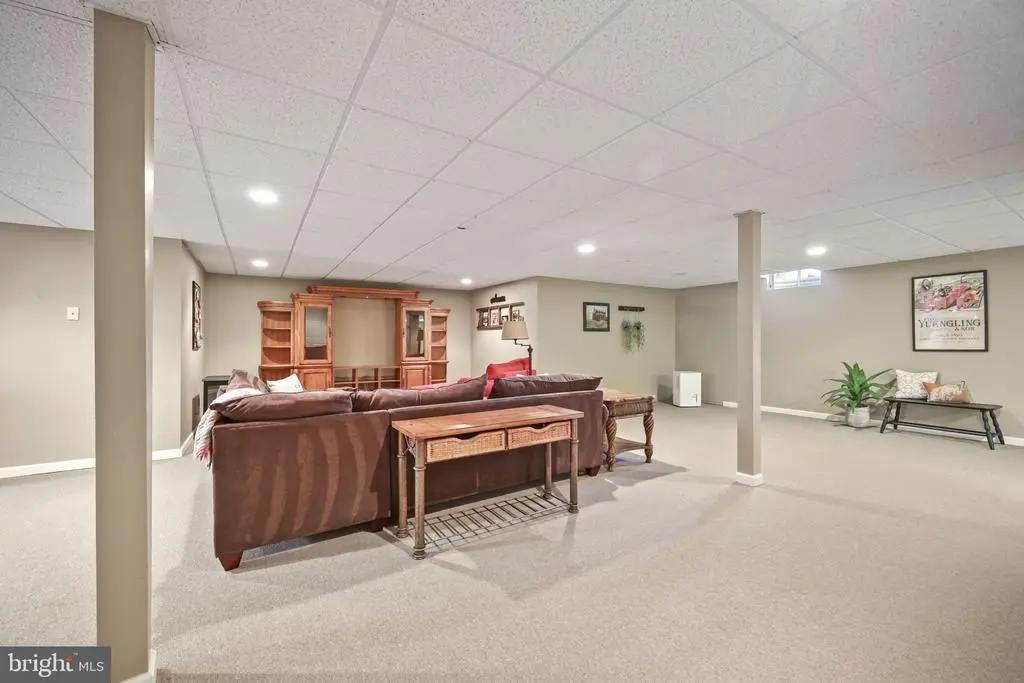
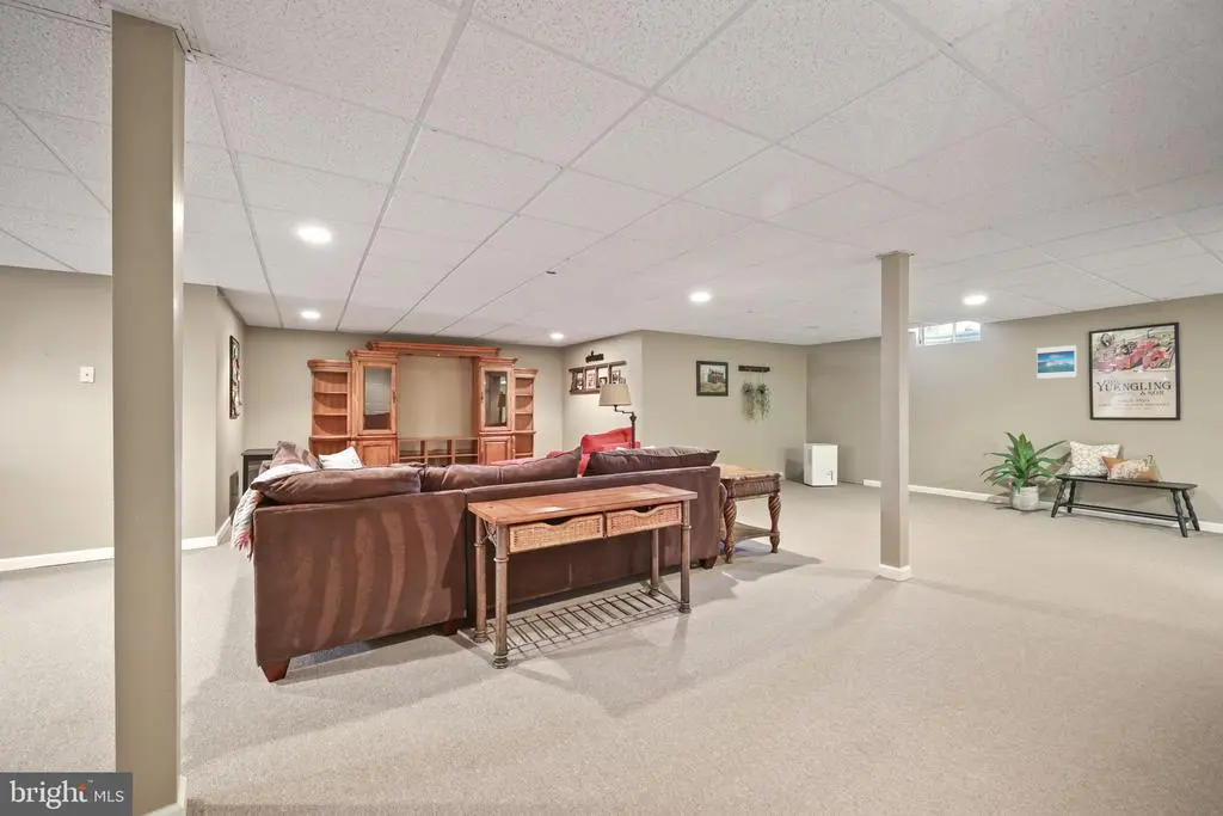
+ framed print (1056, 362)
